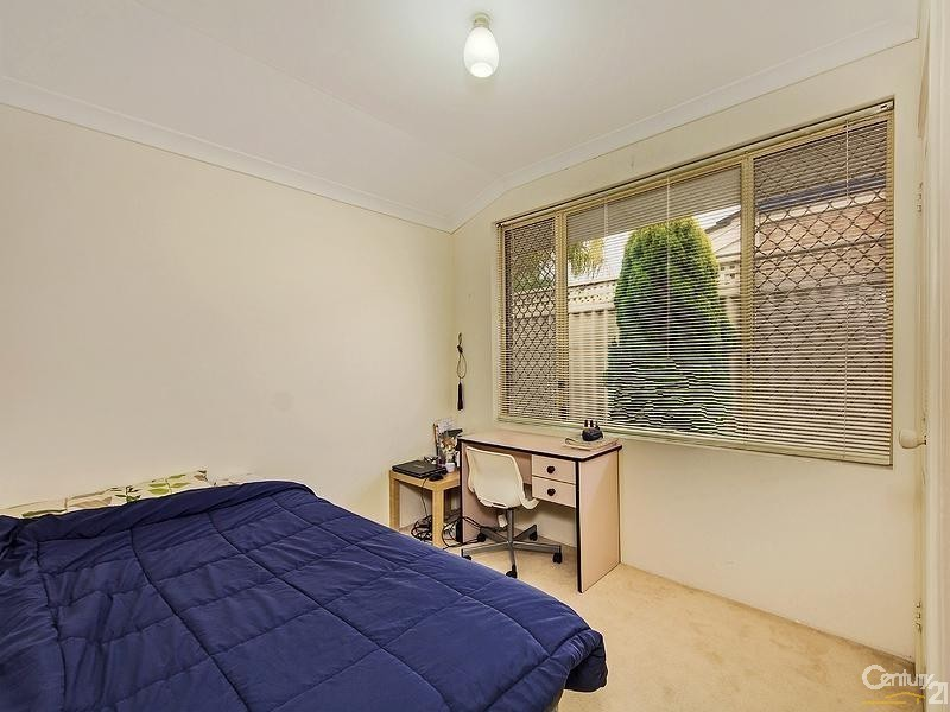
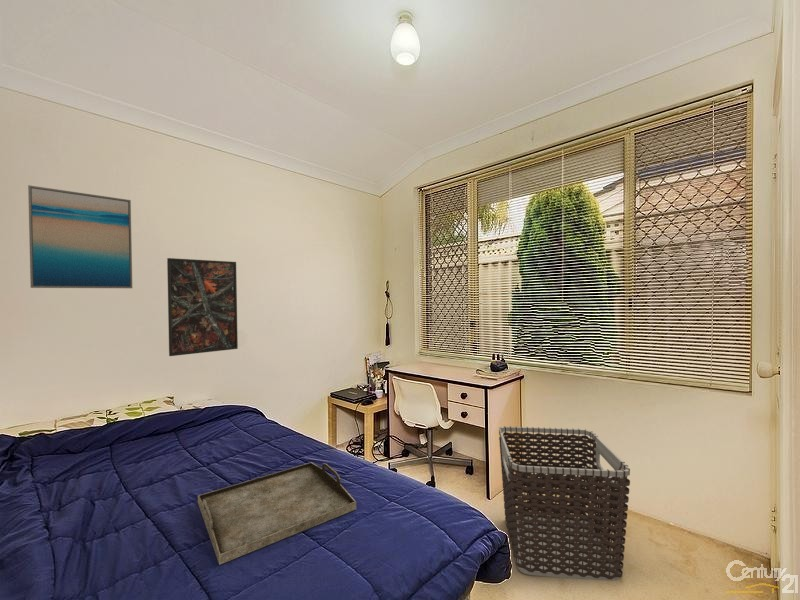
+ wall art (84, 241)
+ serving tray (275, 495)
+ clothes hamper (556, 495)
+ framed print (204, 306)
